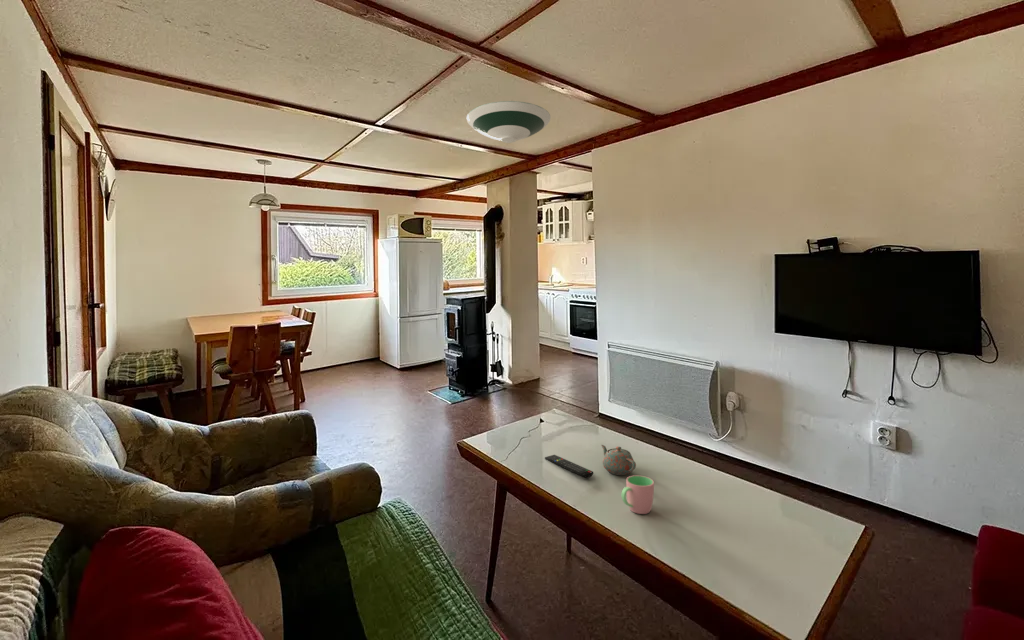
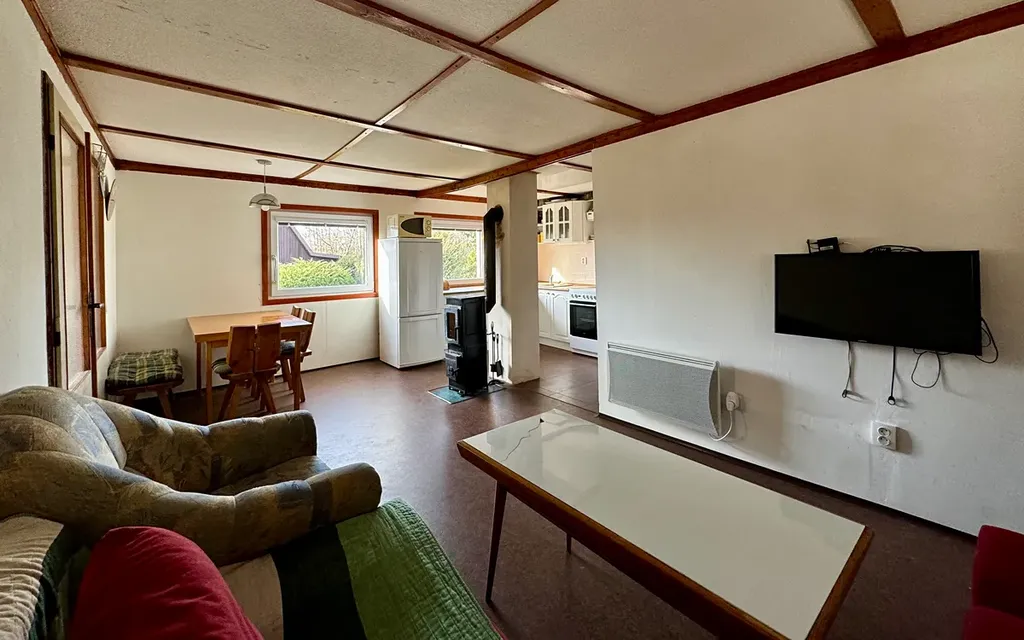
- remote control (568, 466)
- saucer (508, 129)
- teapot (617, 458)
- cup (636, 496)
